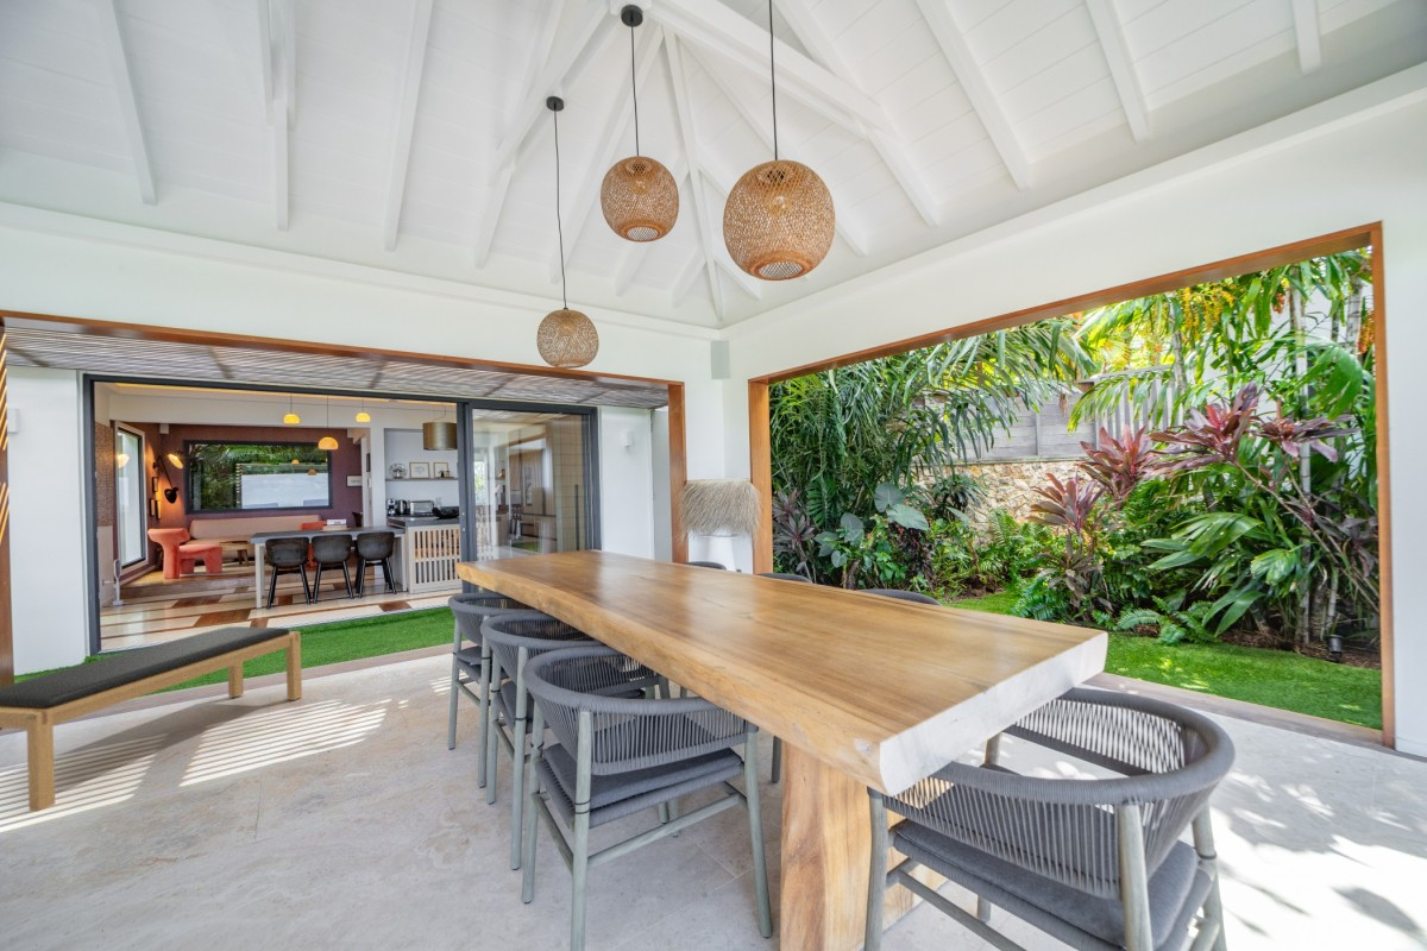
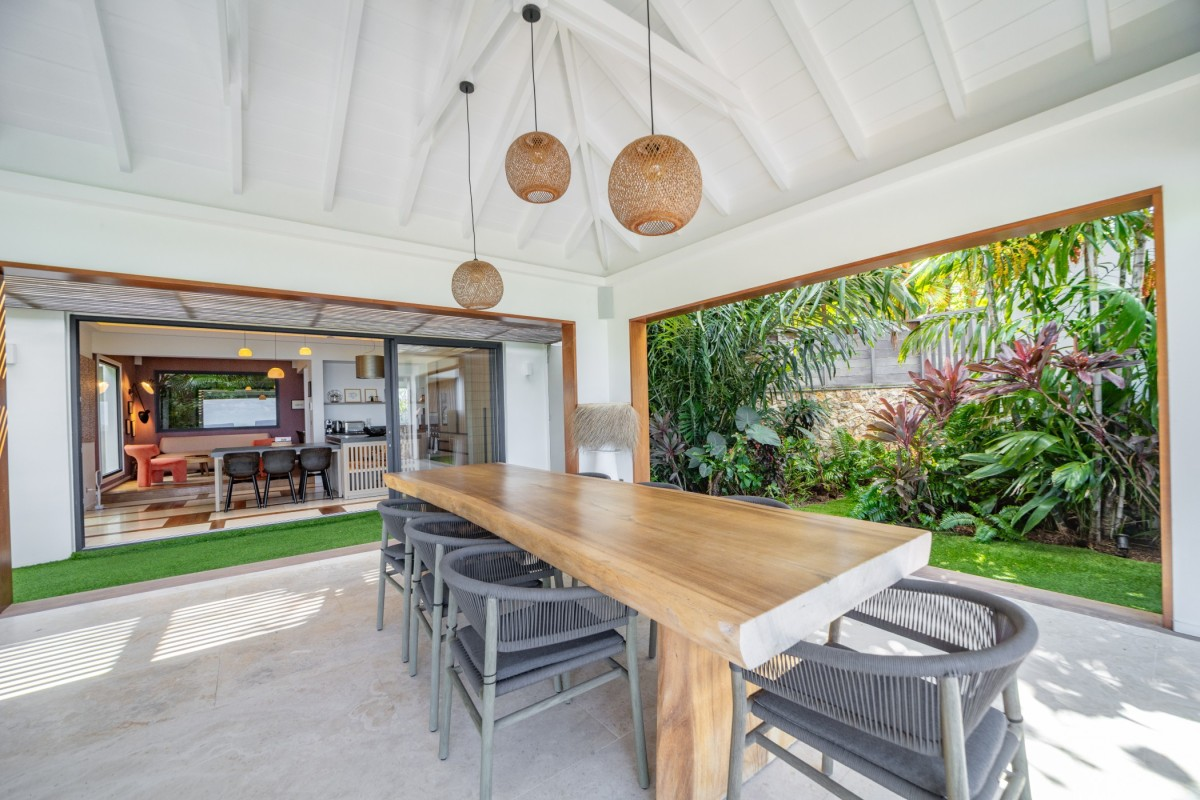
- bench (155, 691)
